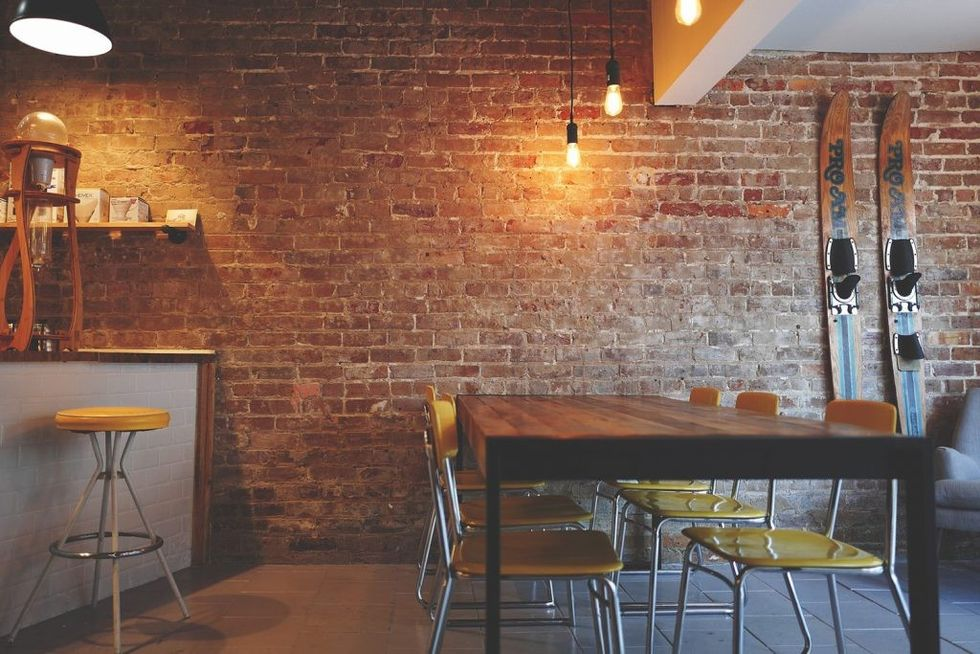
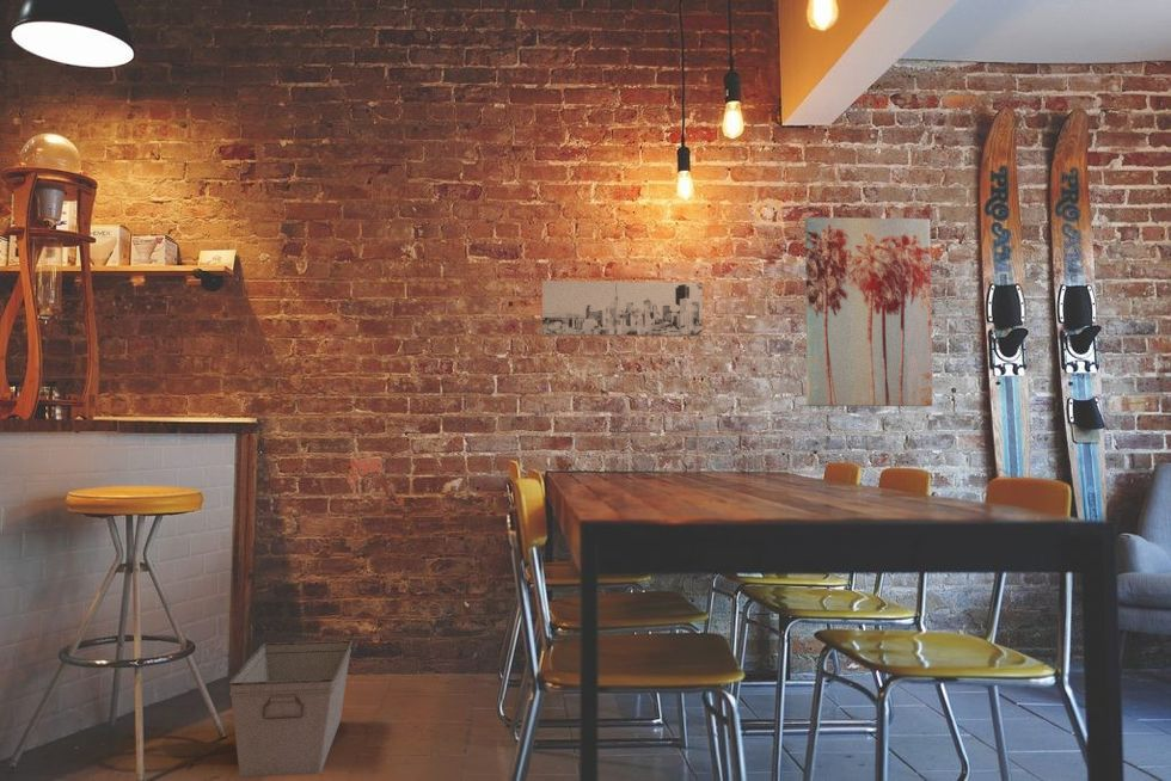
+ storage bin (295, 702)
+ wall art (869, 312)
+ wall art (621, 308)
